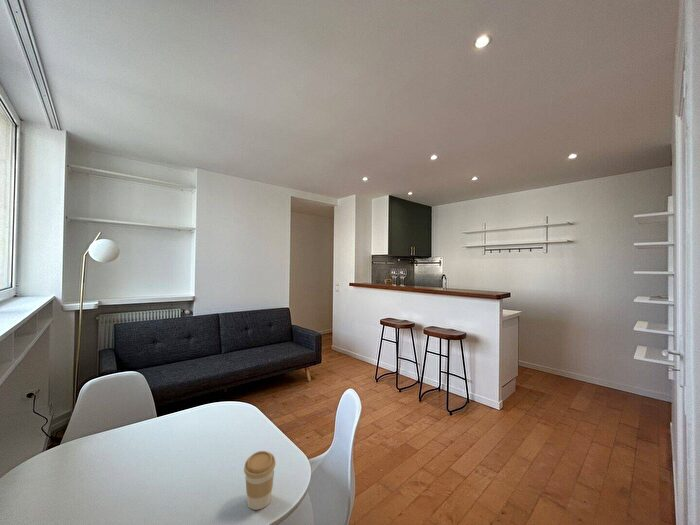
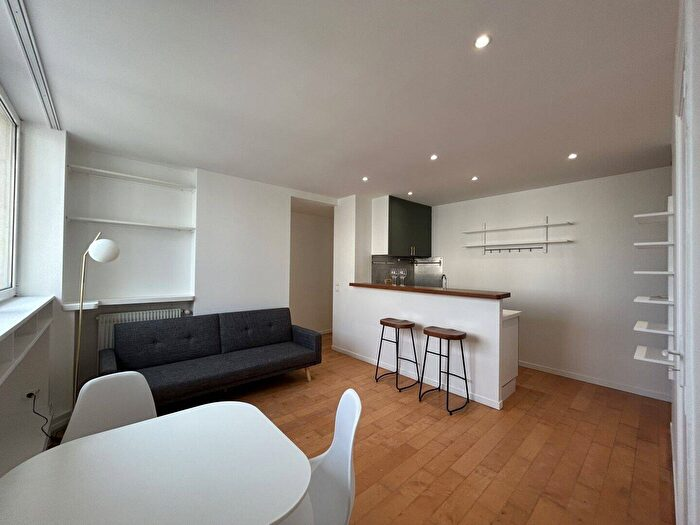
- coffee cup (259, 479)
